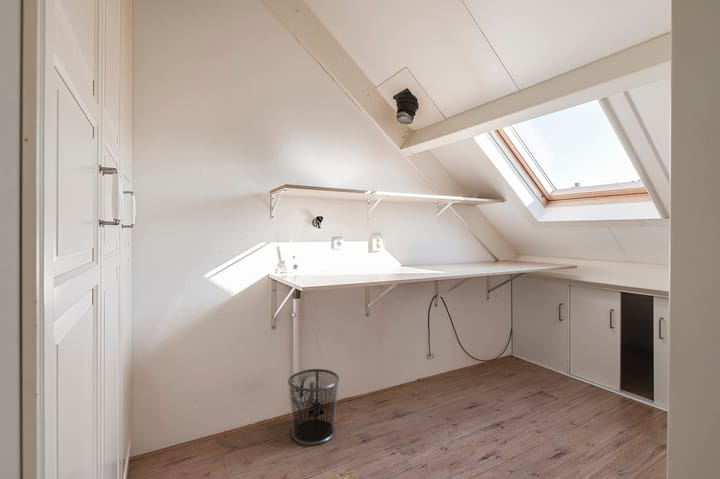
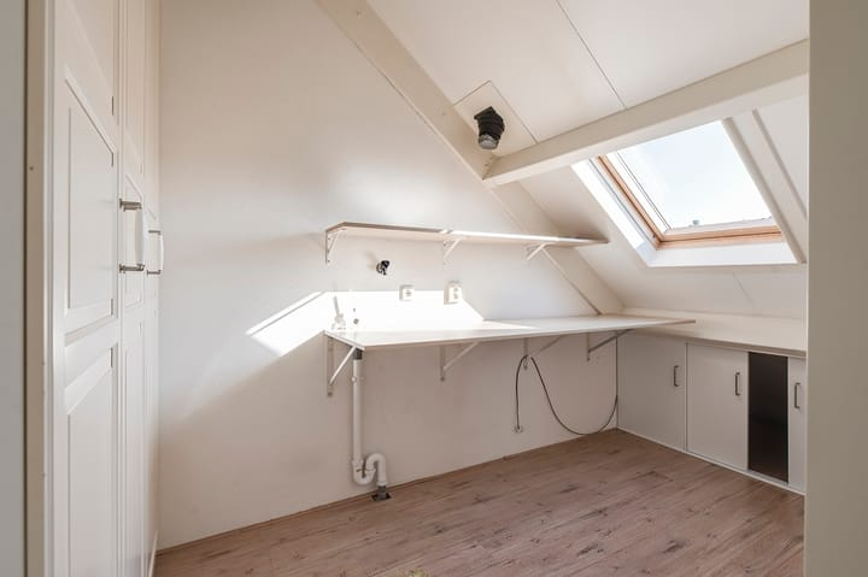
- waste bin (313, 405)
